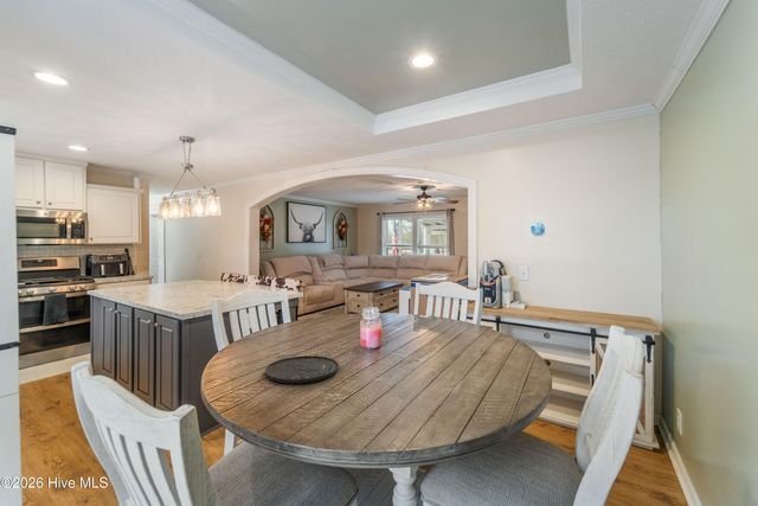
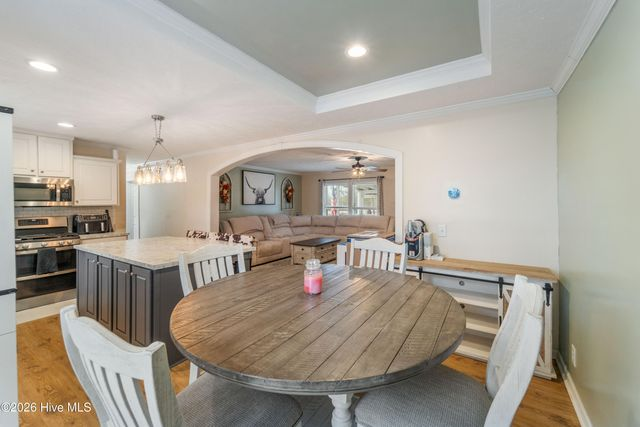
- plate (302, 367)
